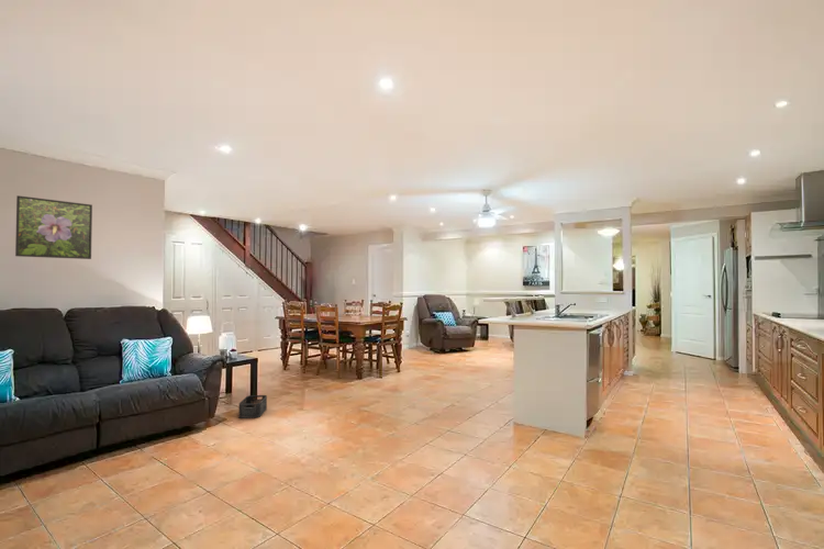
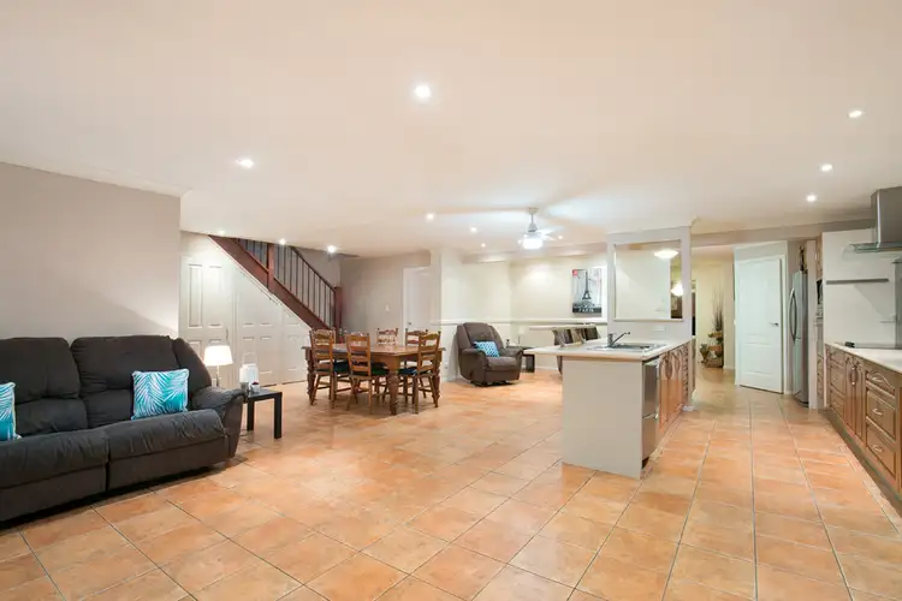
- storage bin (253, 406)
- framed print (55, 228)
